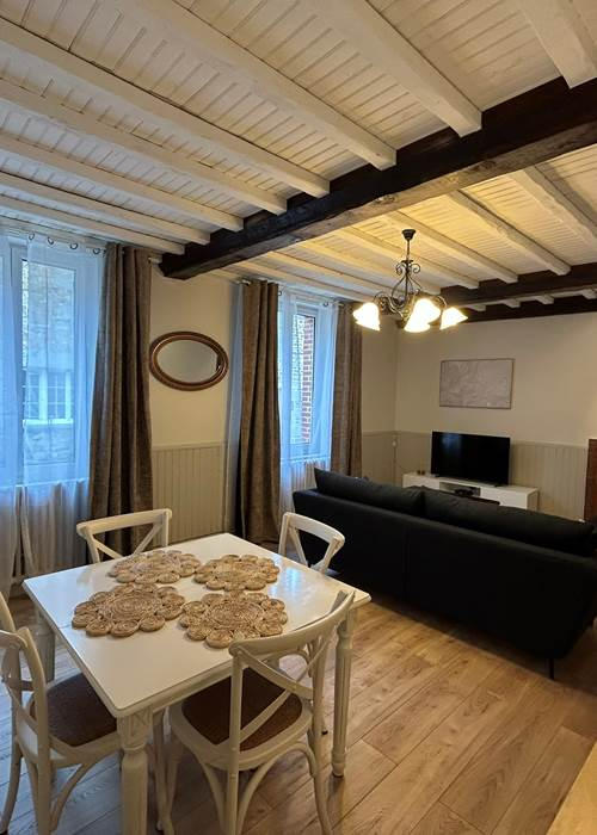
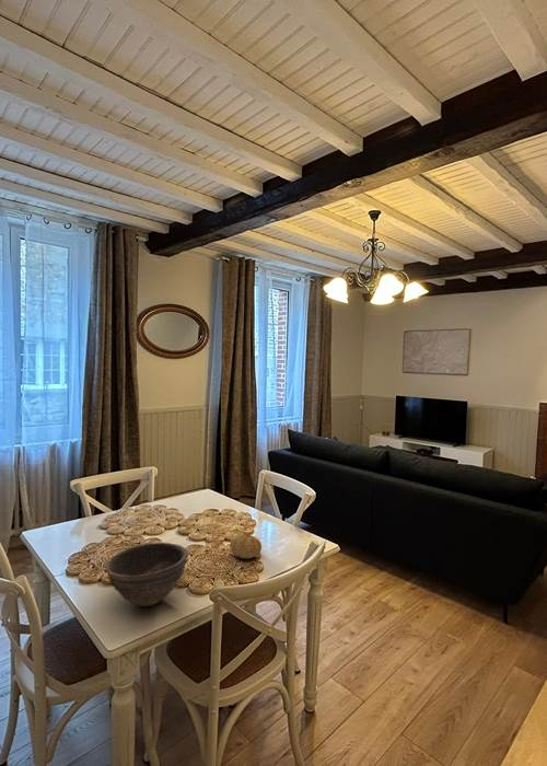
+ bowl (147, 577)
+ fruit (245, 545)
